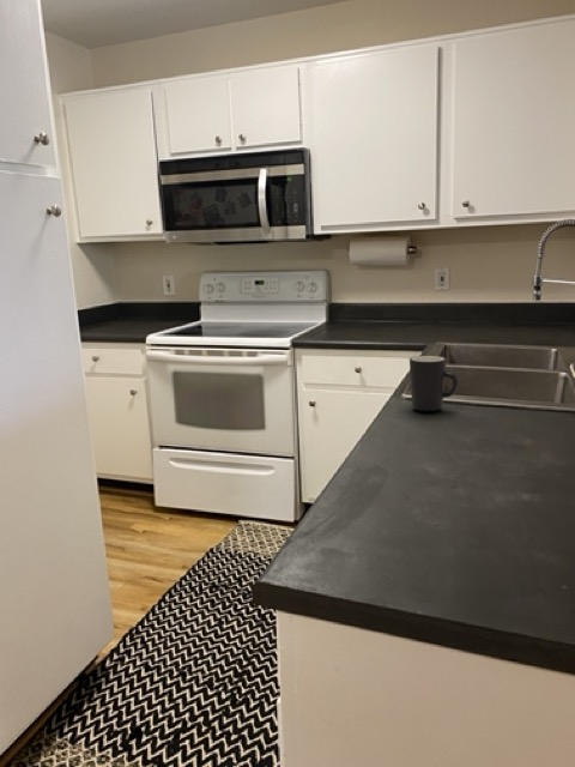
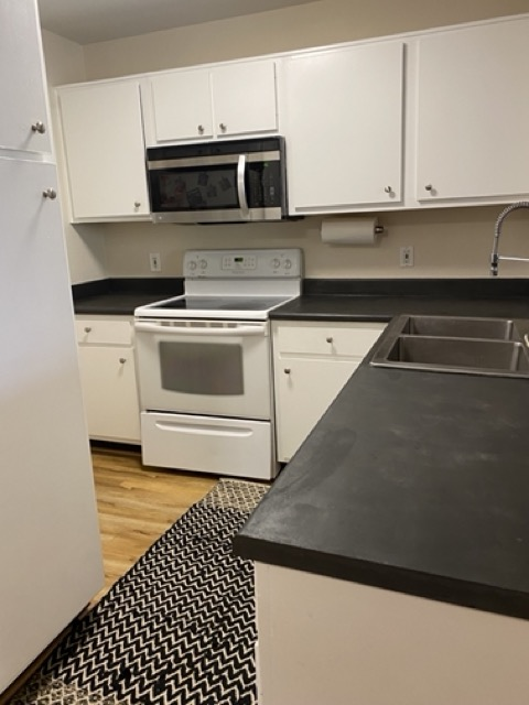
- mug (432, 384)
